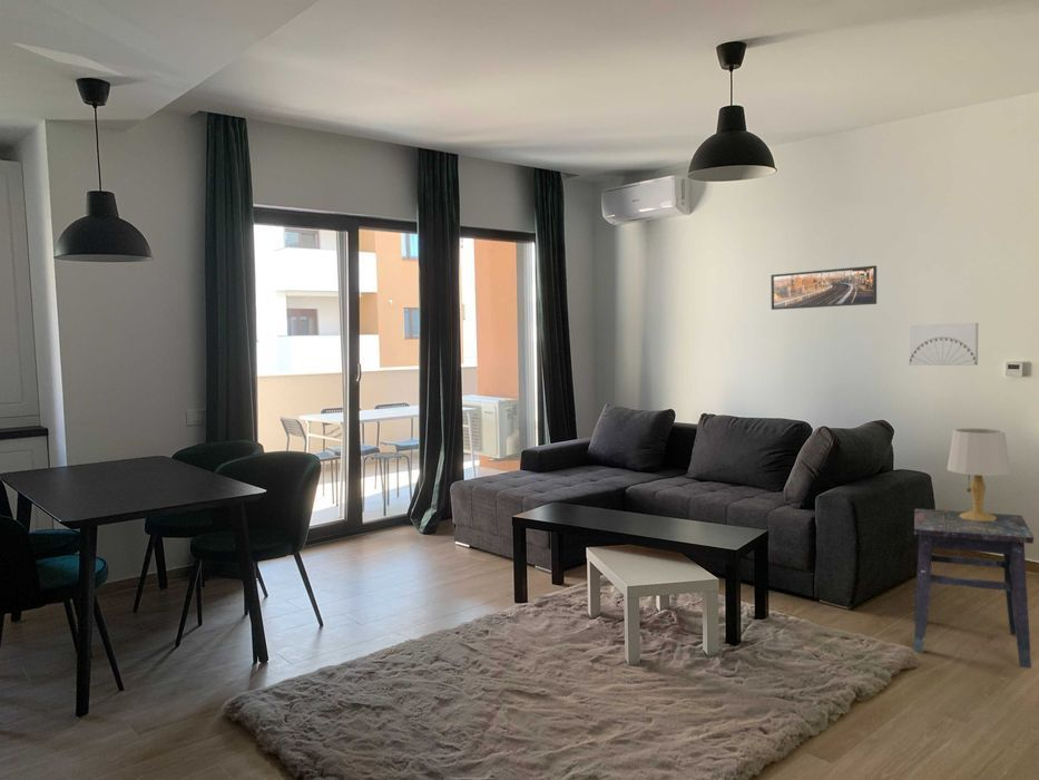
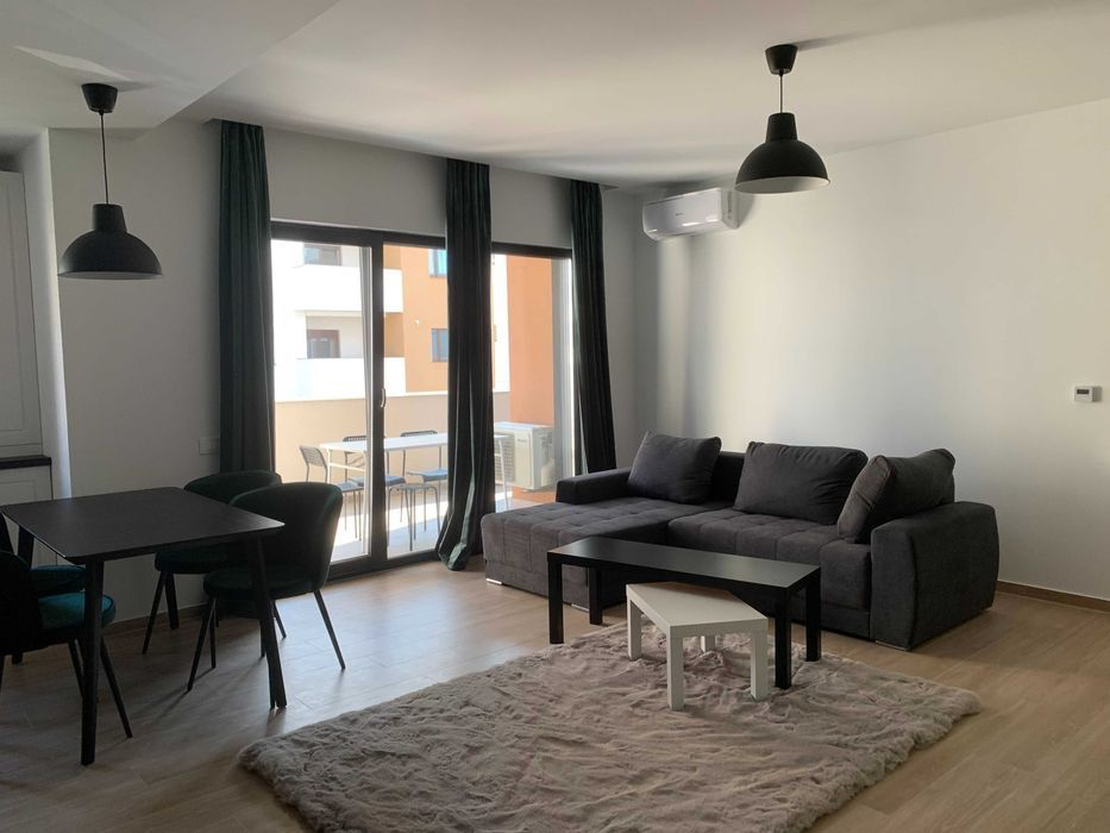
- wall art (942, 344)
- side table (968, 582)
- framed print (821, 289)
- table lamp (978, 474)
